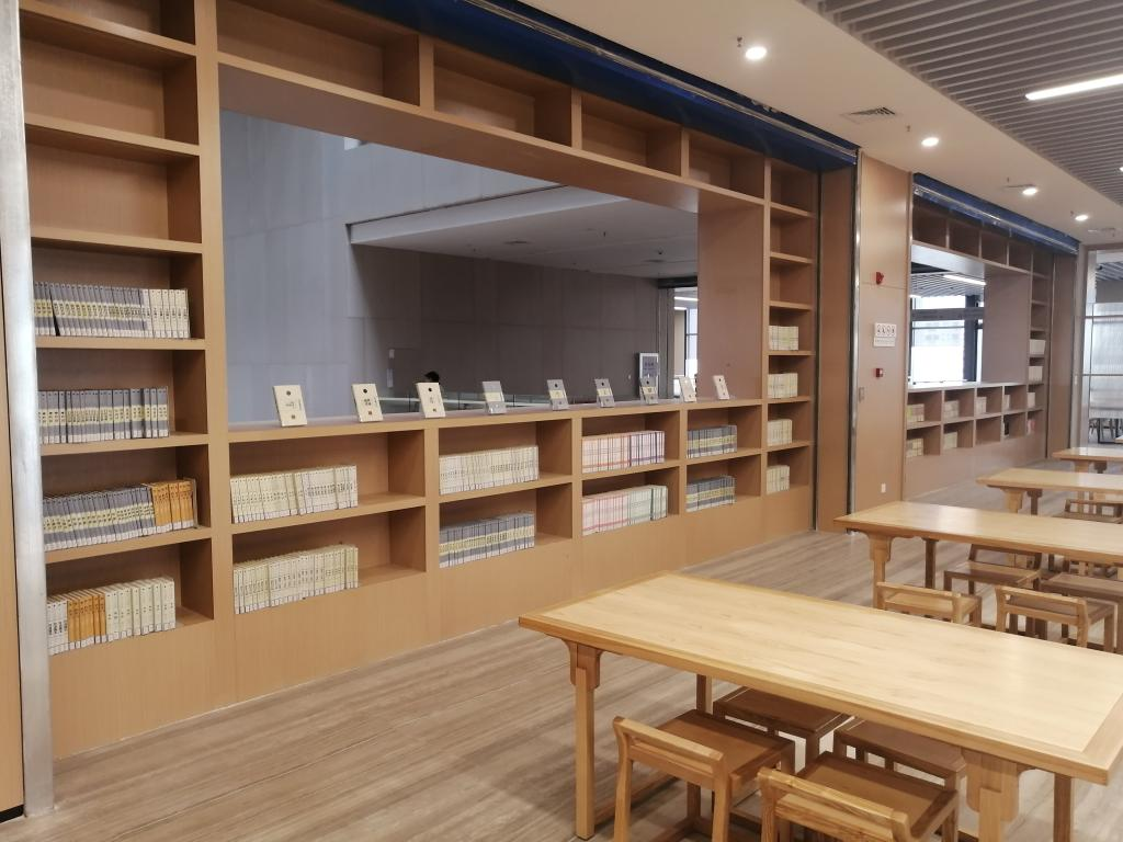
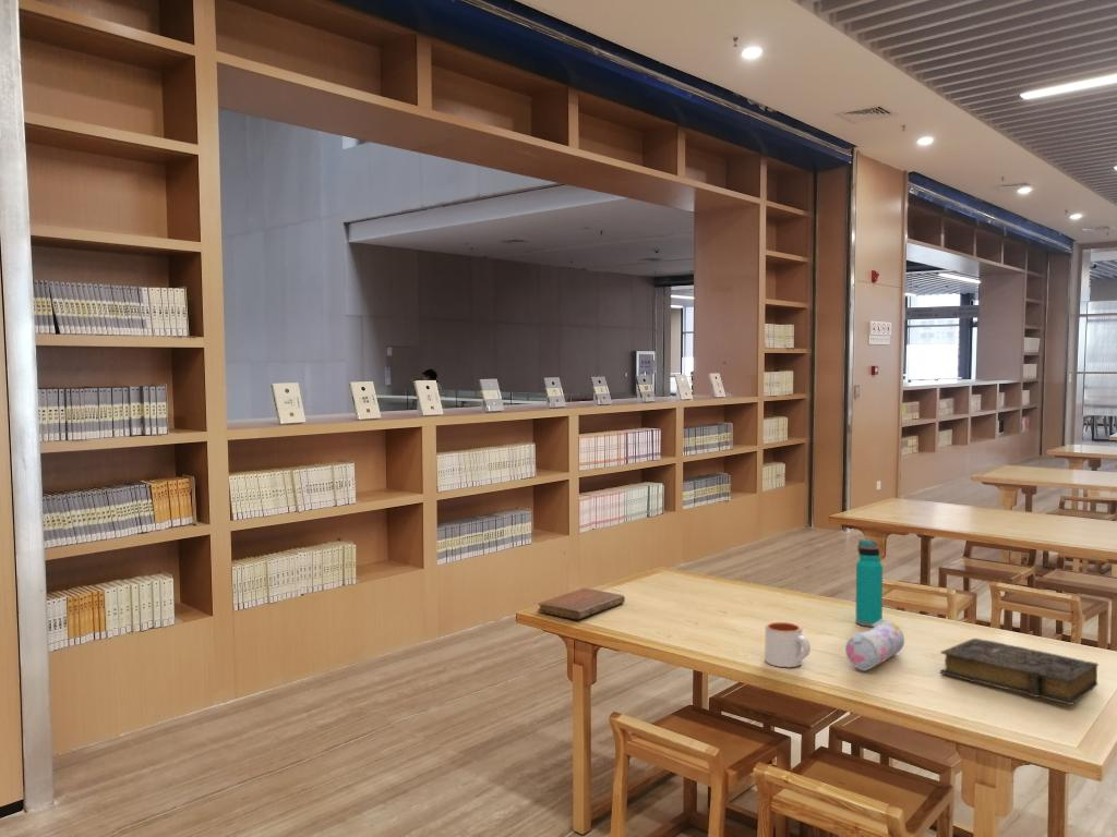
+ notebook (581, 603)
+ book (1018, 667)
+ mug (788, 645)
+ pencil case (875, 643)
+ water bottle (868, 581)
